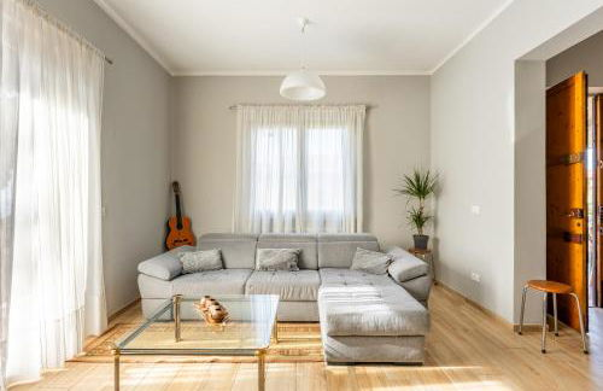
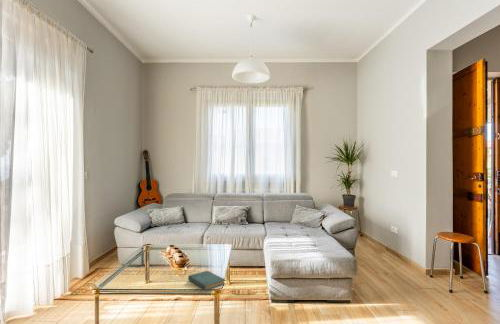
+ book (206, 279)
